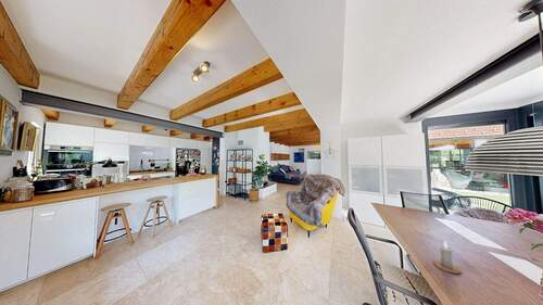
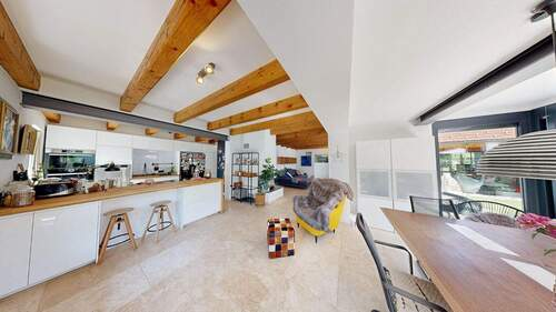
- candle (445, 253)
